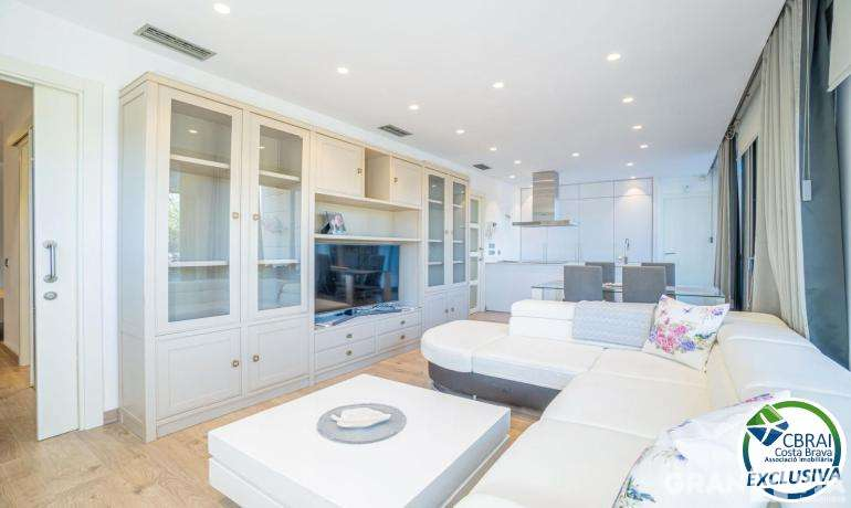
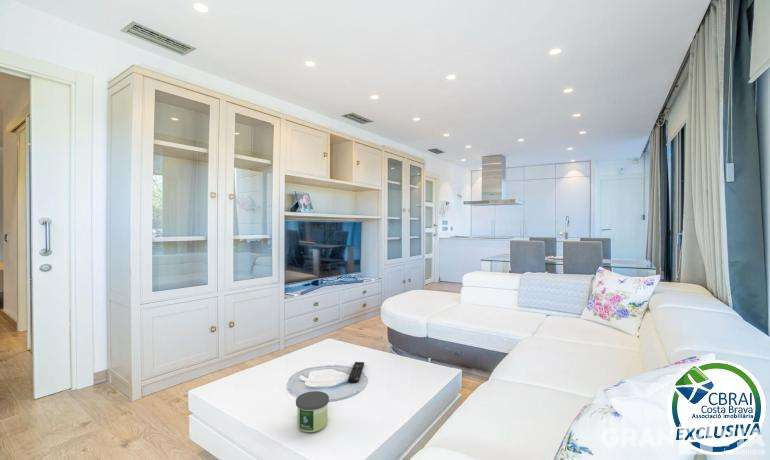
+ remote control (356, 371)
+ candle (312, 411)
